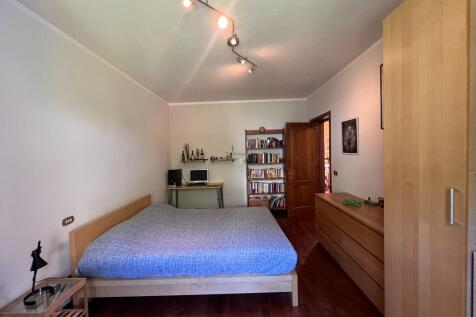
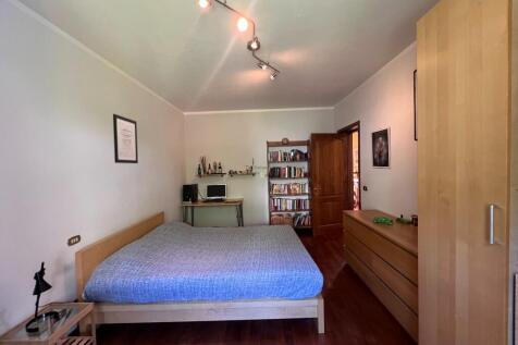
+ wall art (126, 140)
